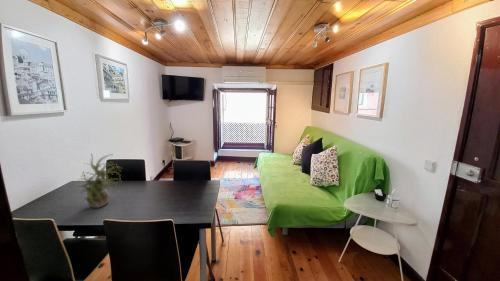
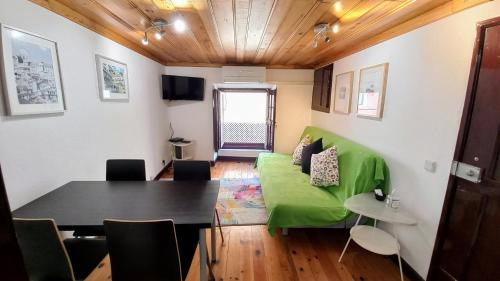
- potted plant (101, 180)
